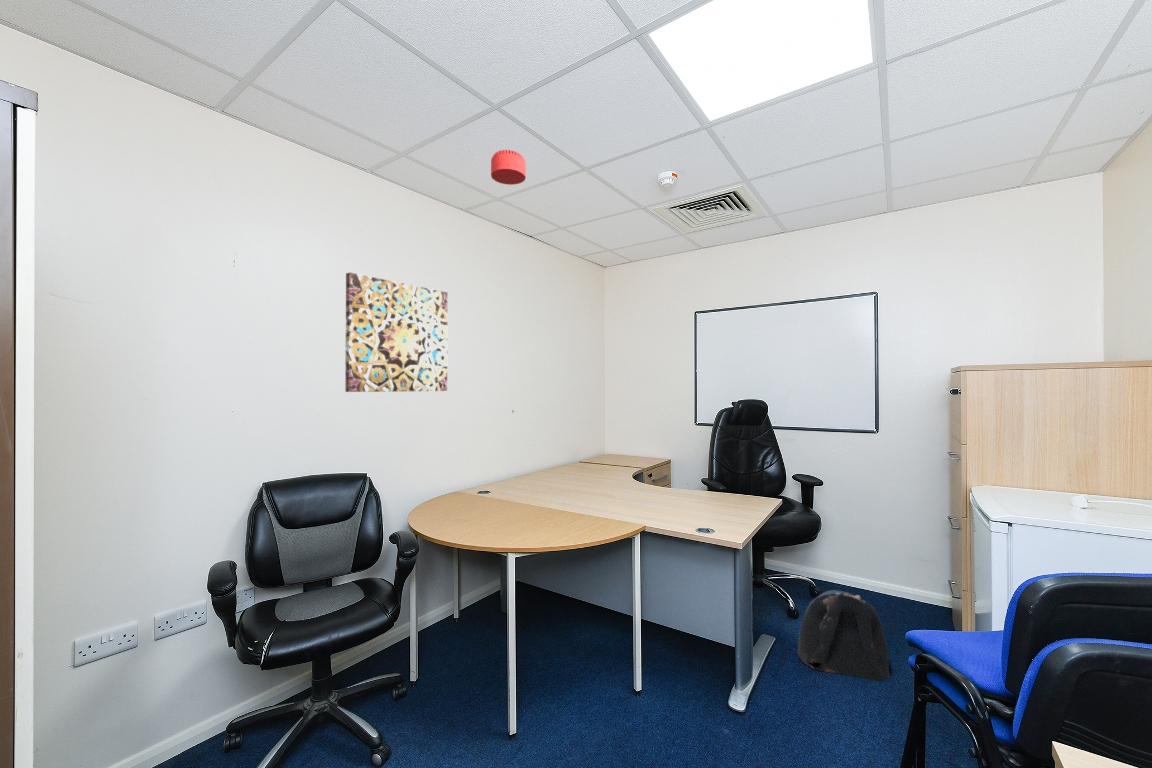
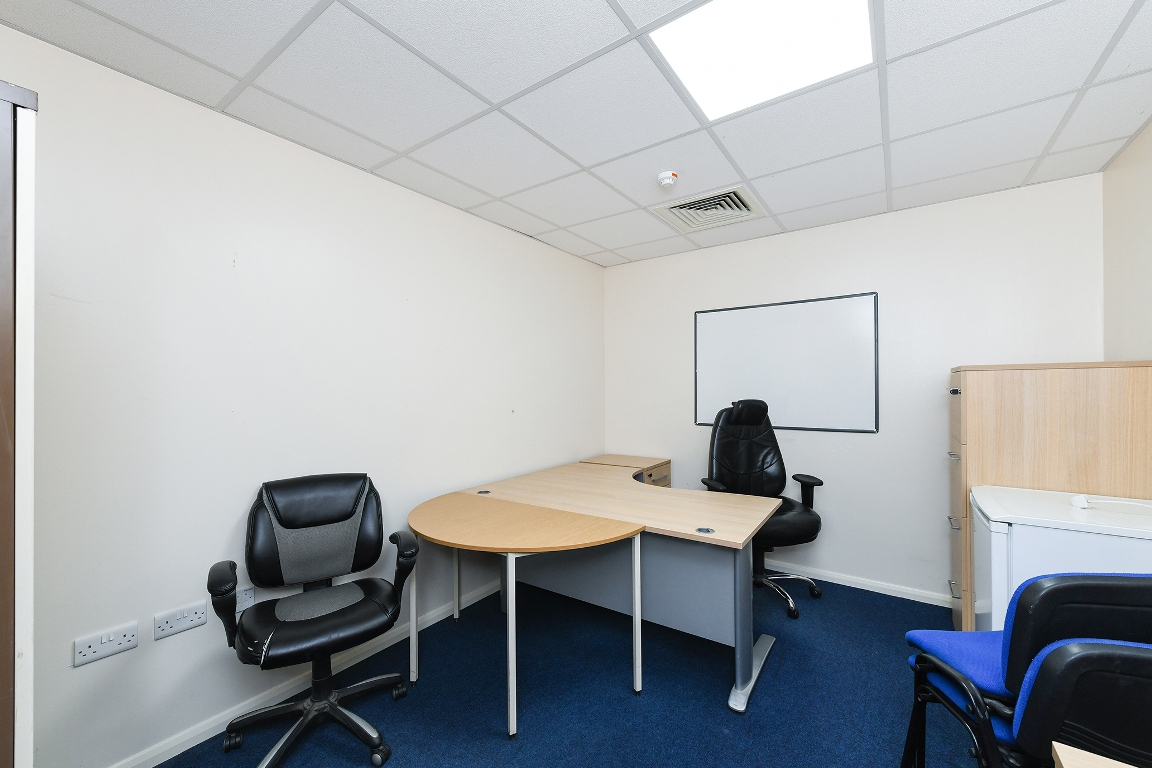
- smoke detector (508, 166)
- backpack (841, 626)
- wall art (401, 337)
